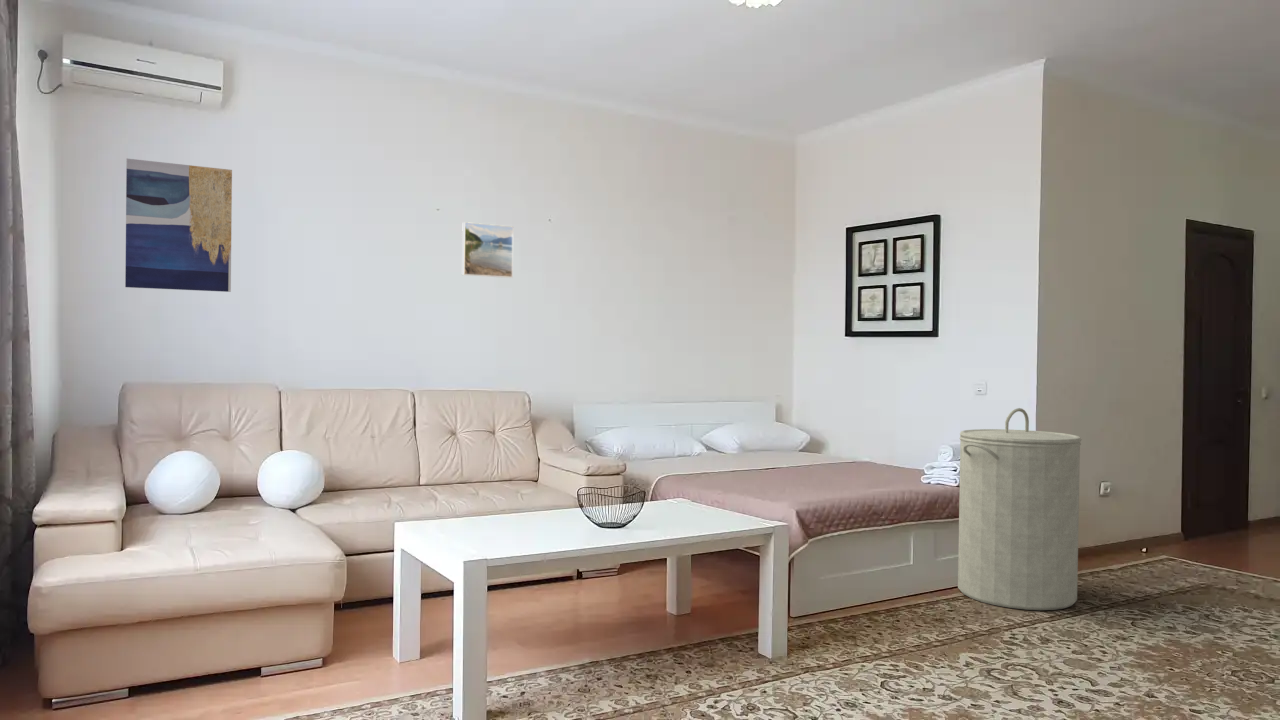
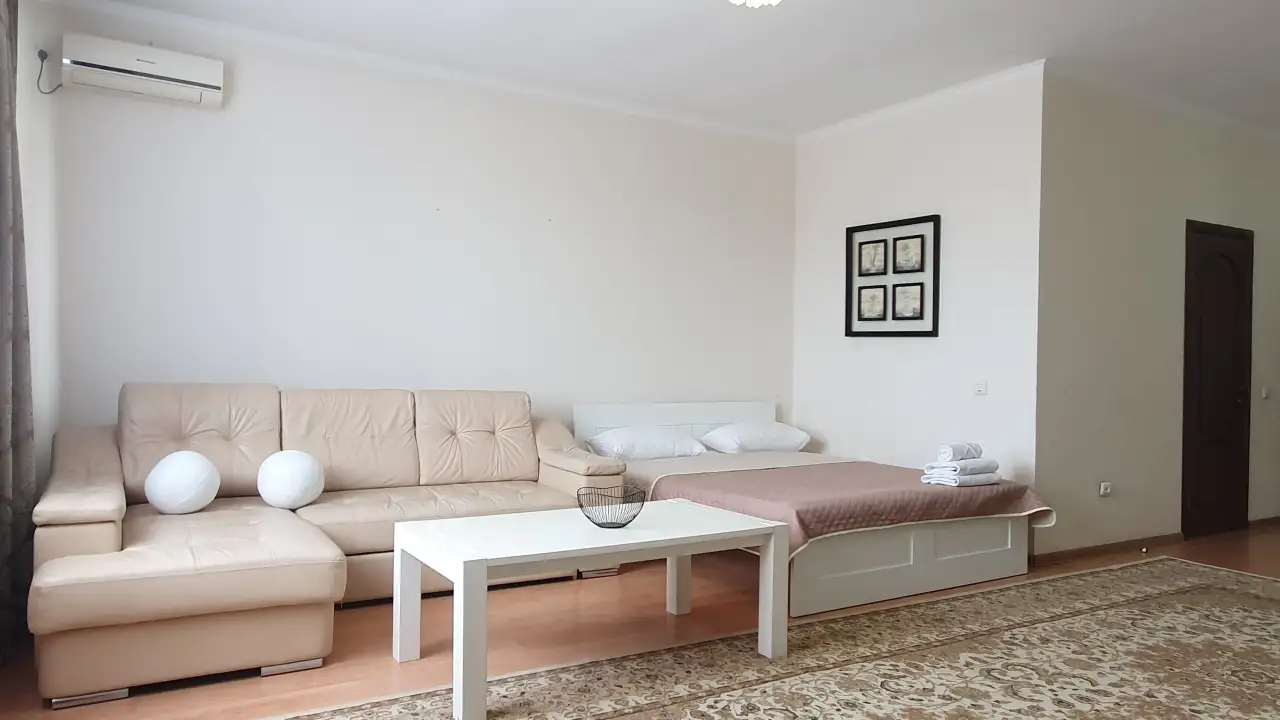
- laundry hamper (1017, 501)
- wall art (179, 227)
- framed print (487, 250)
